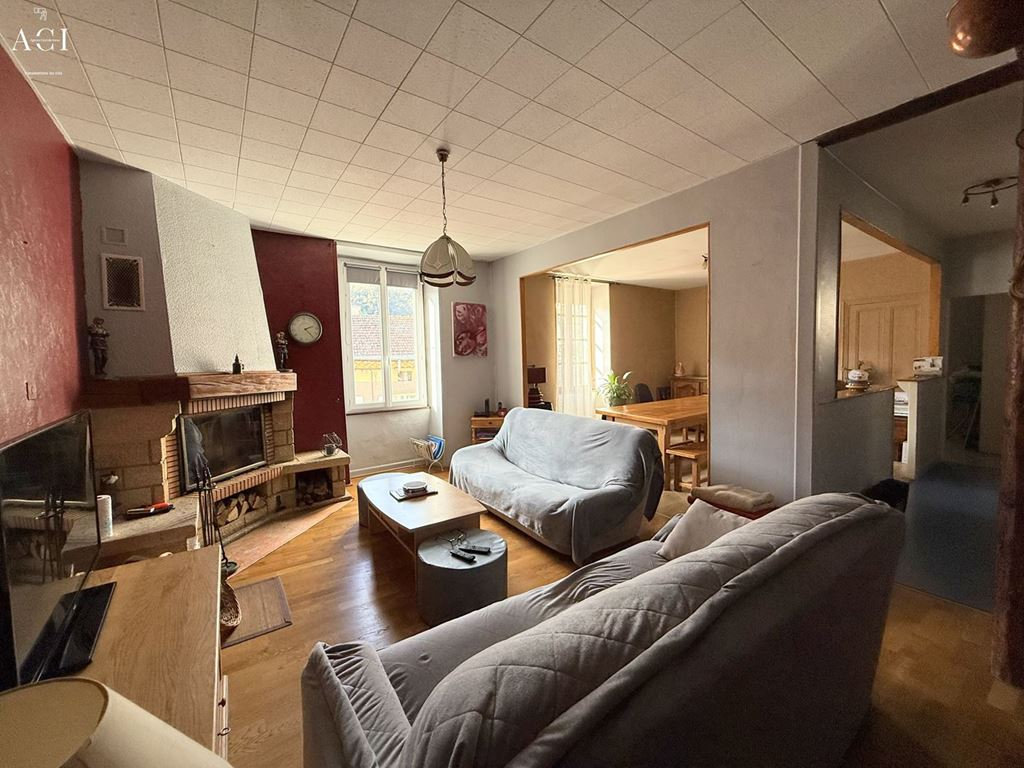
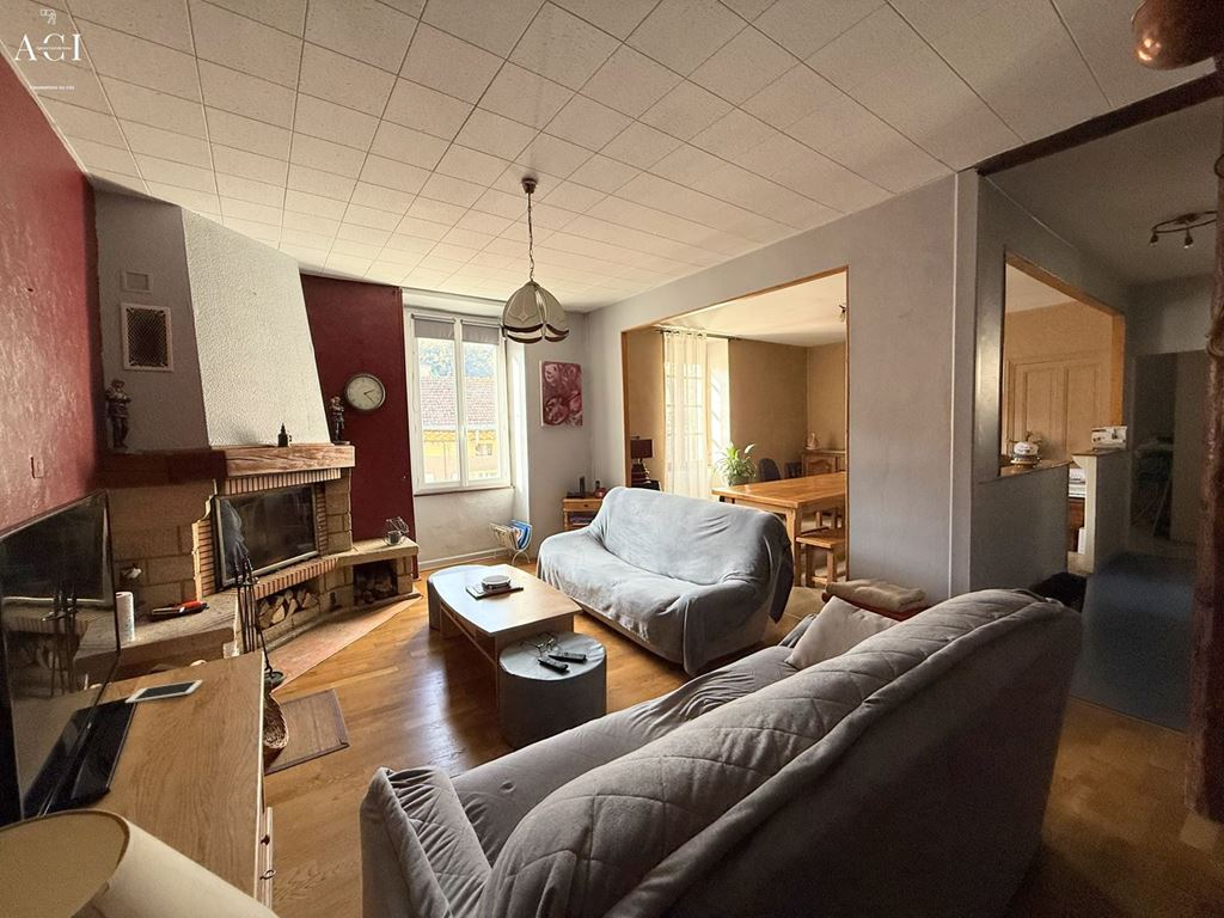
+ cell phone (165, 691)
